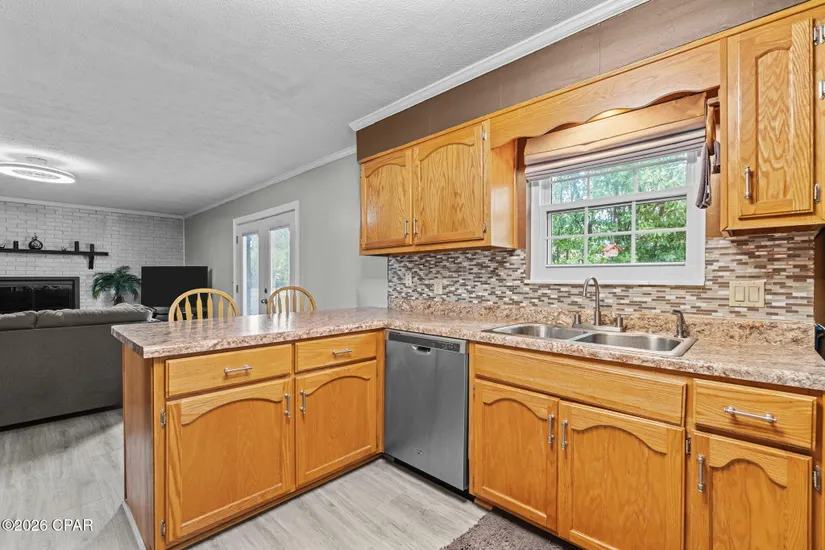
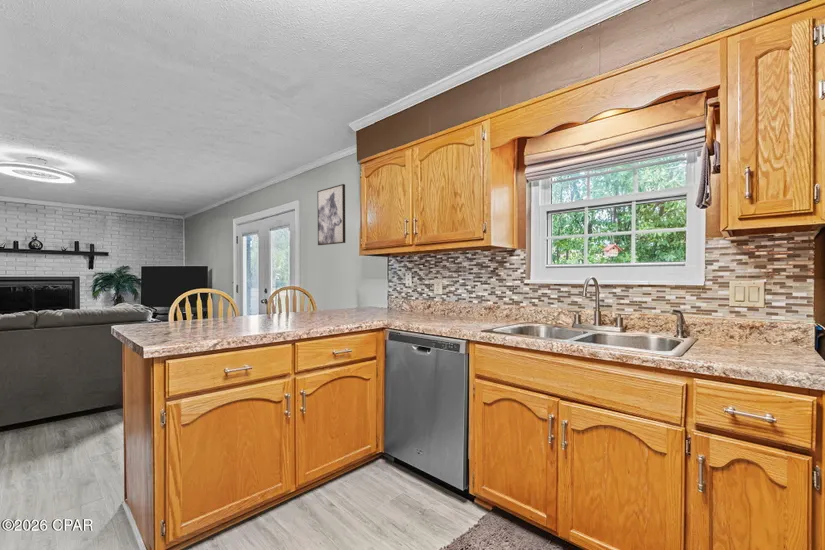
+ wall art (330, 216)
